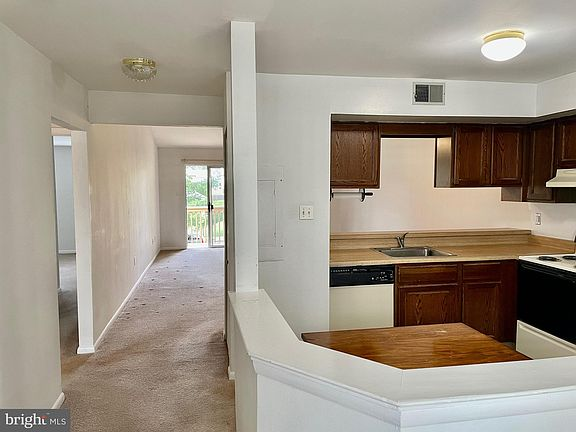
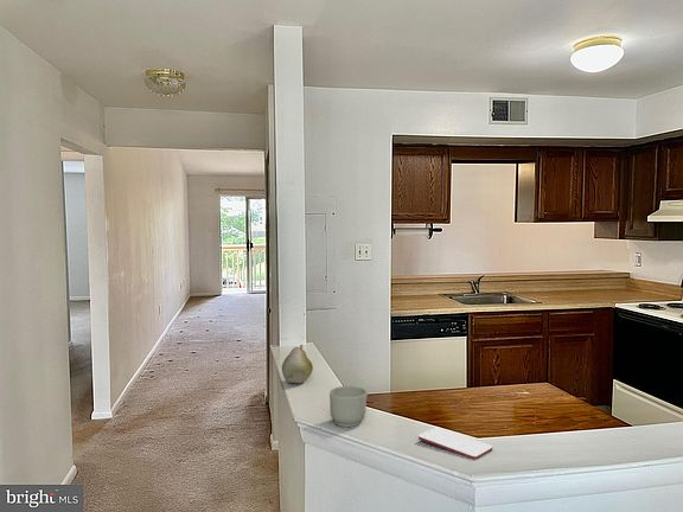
+ mug (351, 404)
+ smartphone (454, 442)
+ fruit (296, 364)
